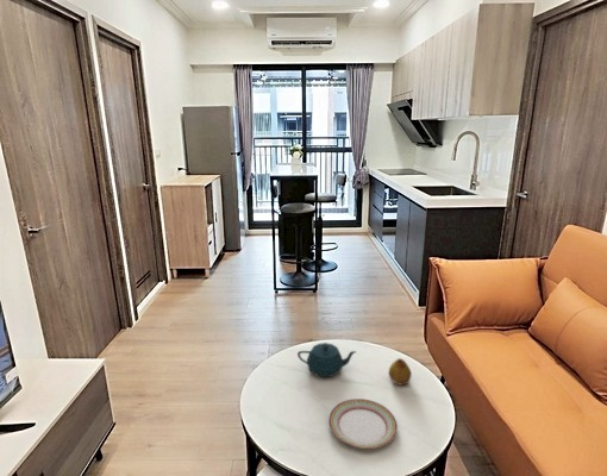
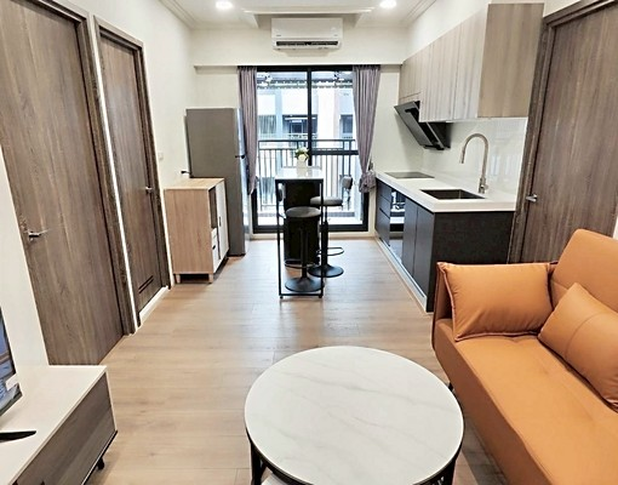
- teapot (326, 357)
- plate (362, 424)
- fruit (400, 368)
